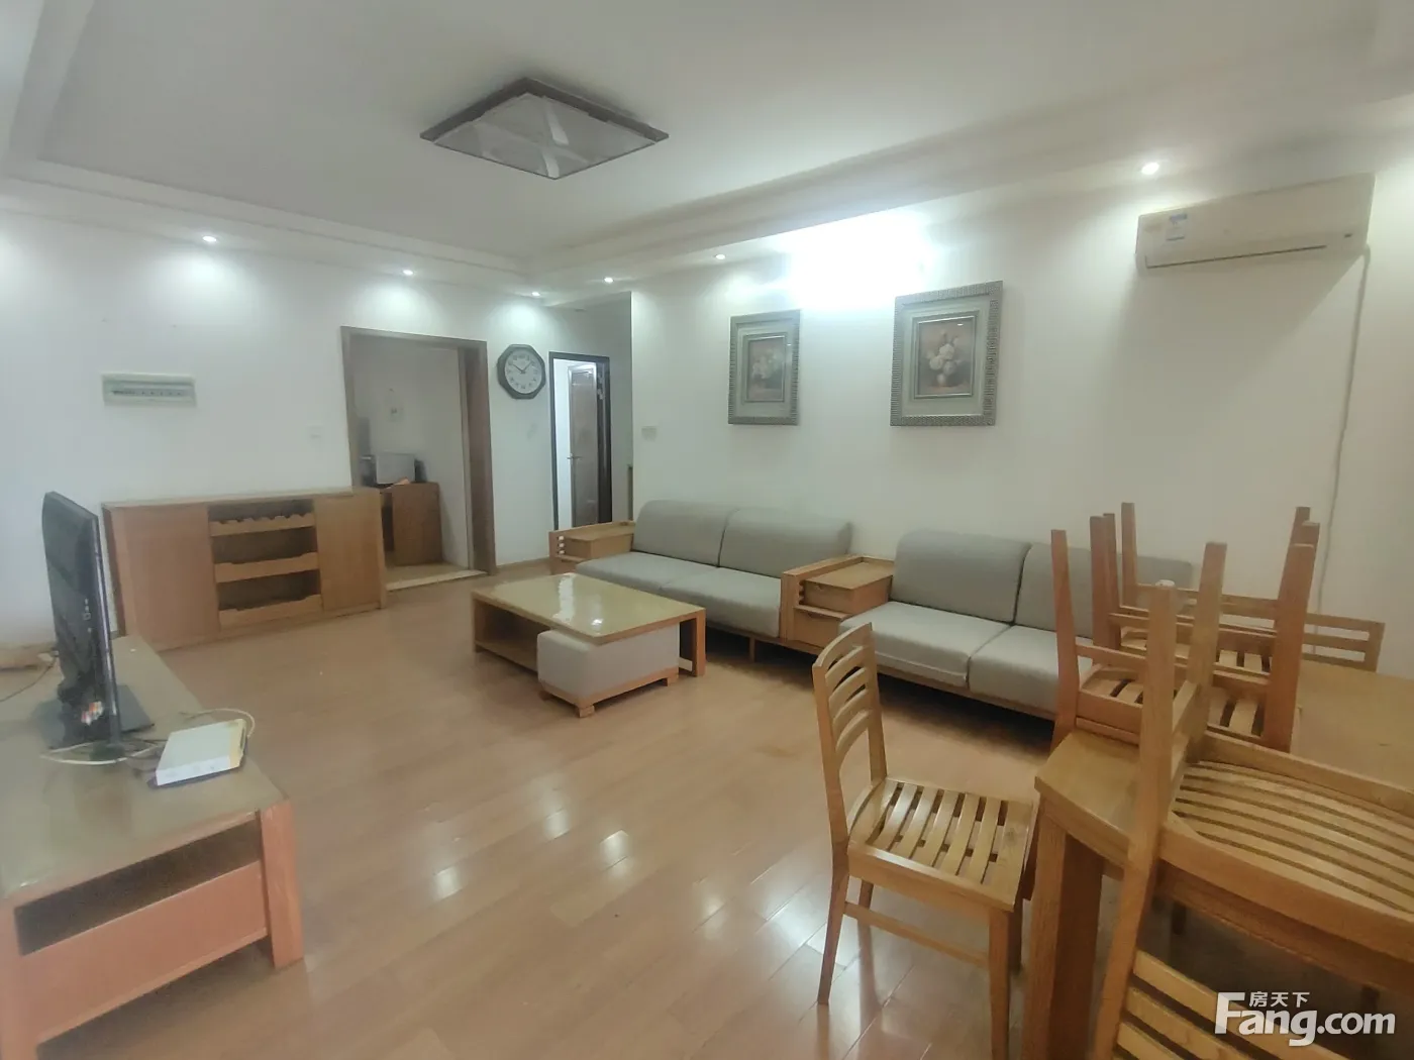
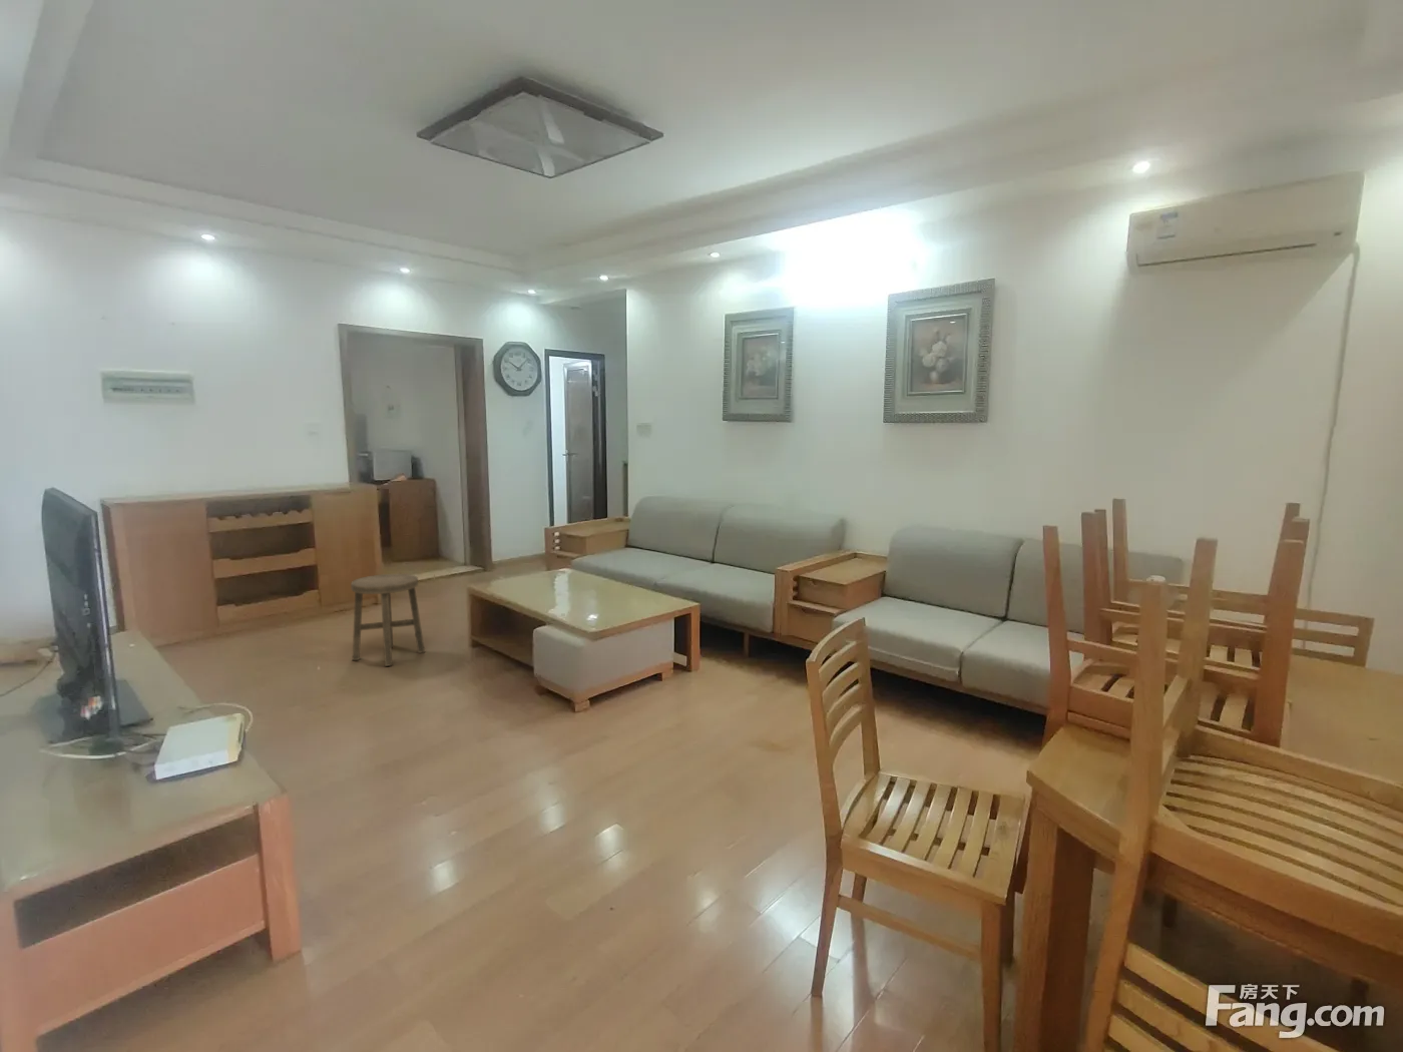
+ stool (387, 618)
